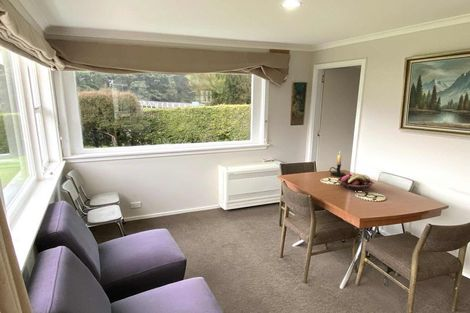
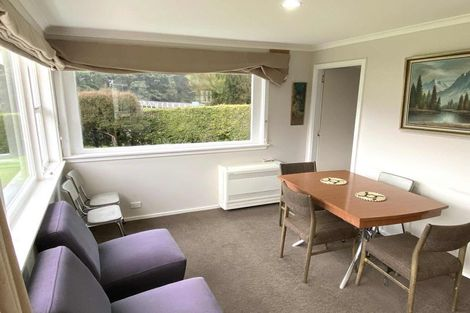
- fruit basket (355, 180)
- candle holder (337, 163)
